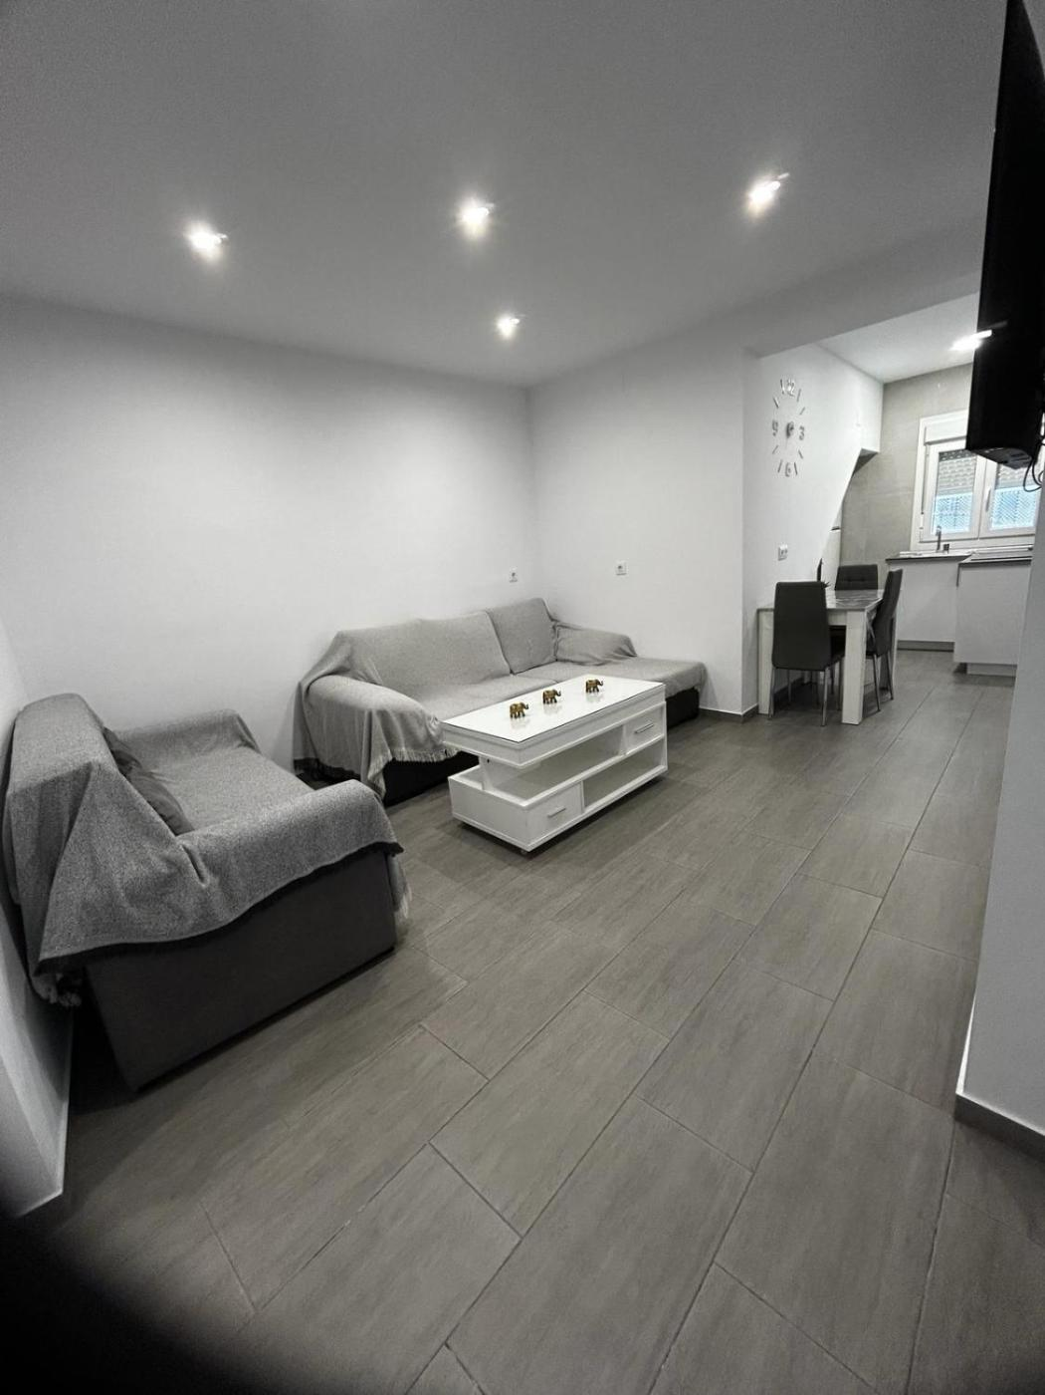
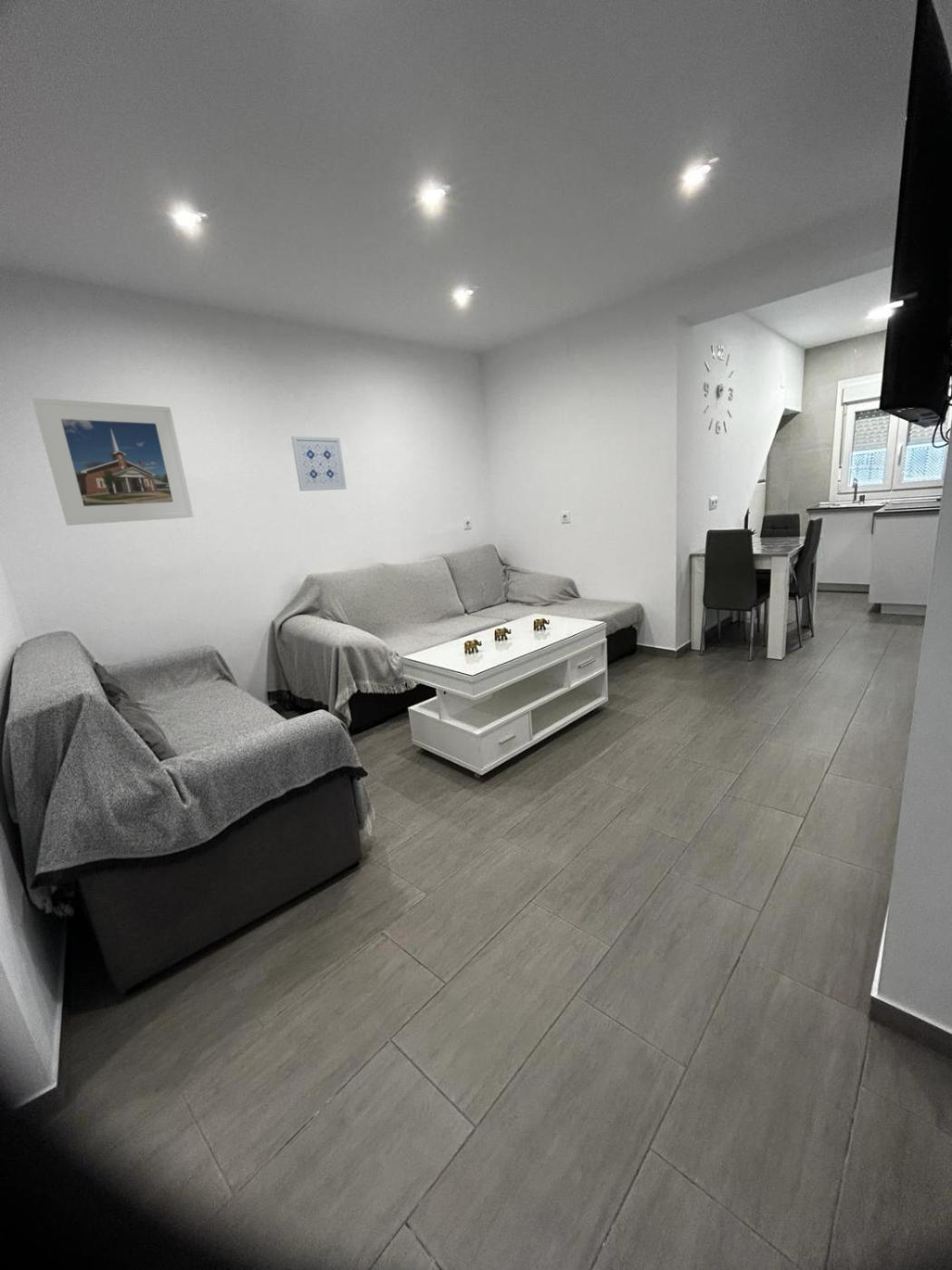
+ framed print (121, 464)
+ wall art (320, 464)
